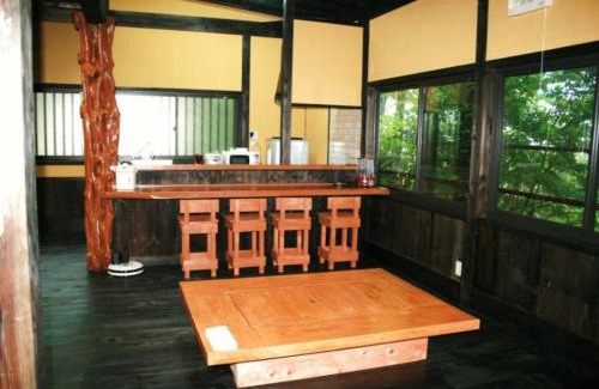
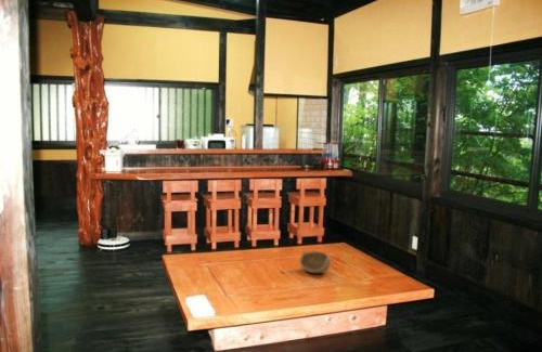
+ bowl (314, 262)
